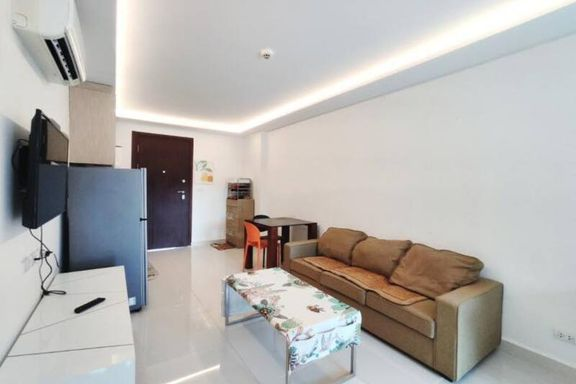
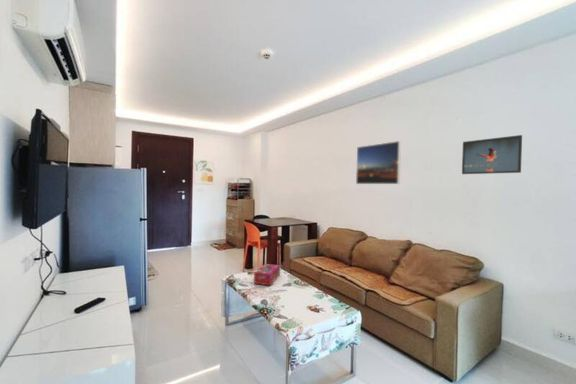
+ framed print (489, 156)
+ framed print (376, 164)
+ tissue box (267, 274)
